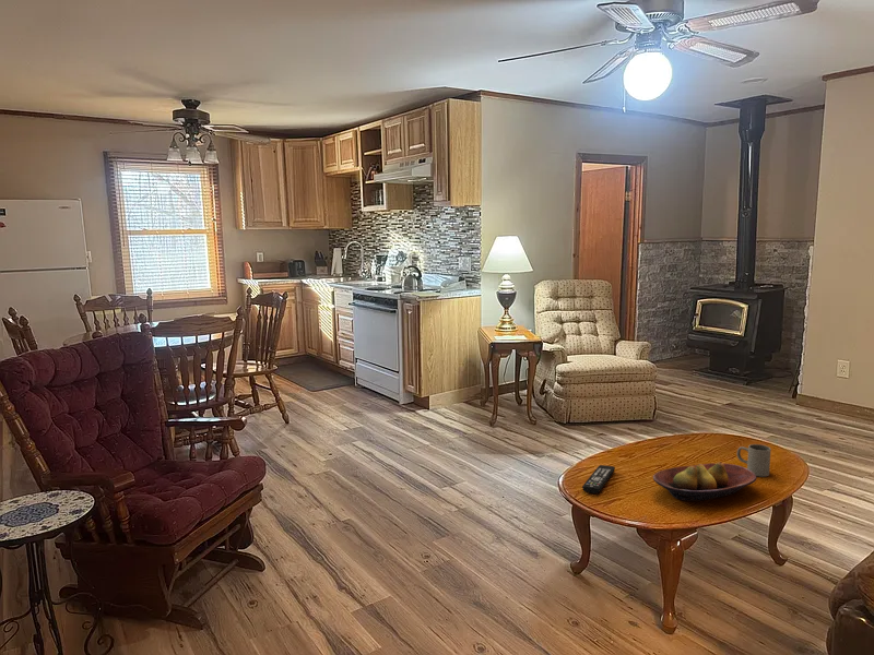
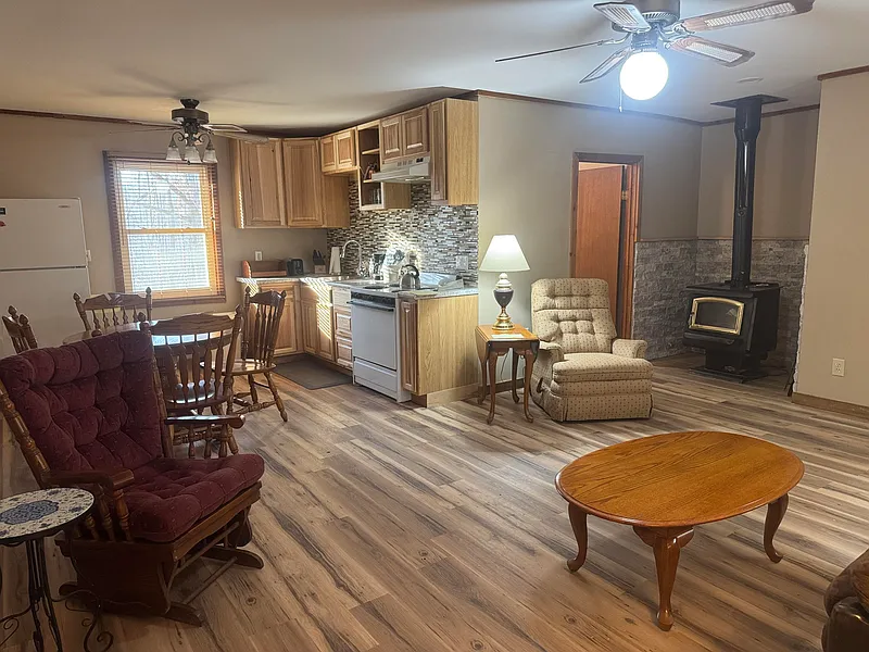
- remote control (599, 478)
- fruit bowl (705, 477)
- mug (753, 458)
